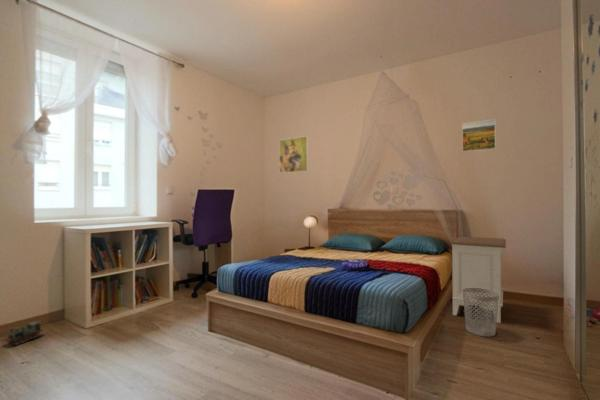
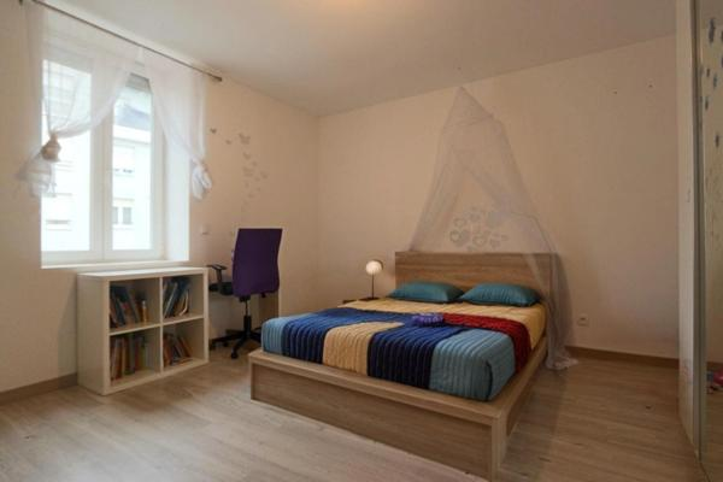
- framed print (478, 136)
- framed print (293, 155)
- toy train (26, 332)
- nightstand (480, 276)
- wastebasket (480, 311)
